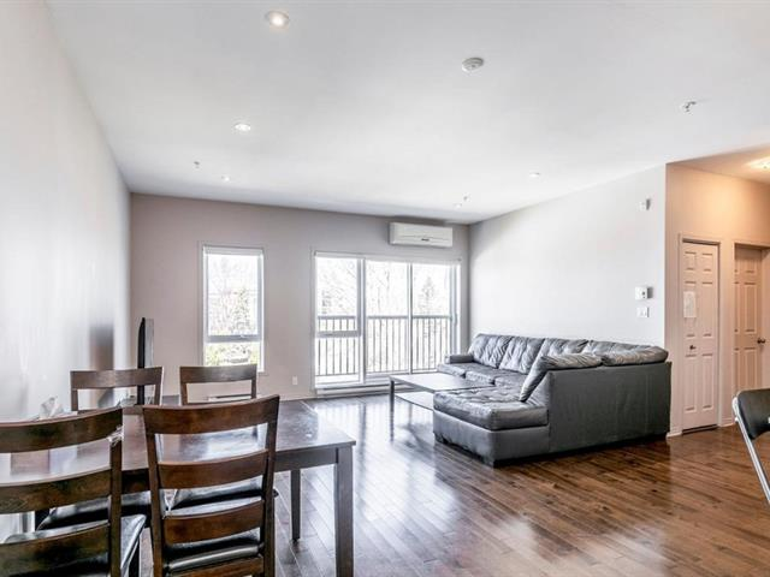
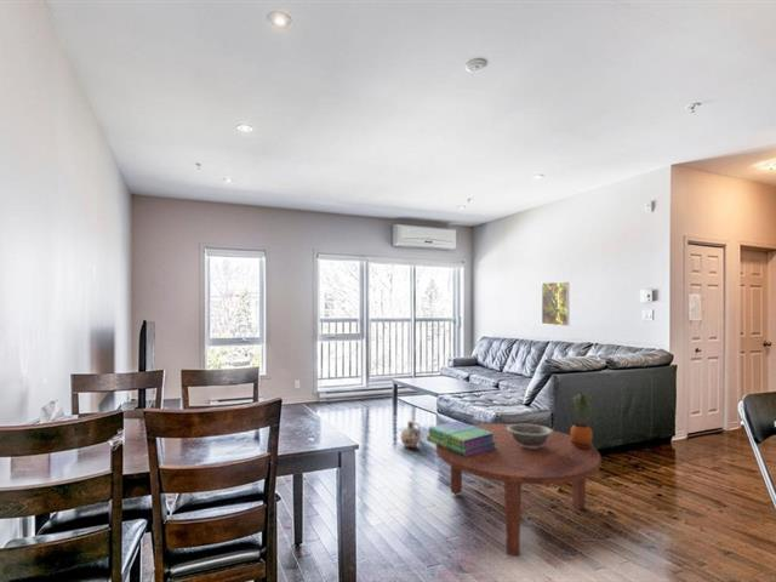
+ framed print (554, 303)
+ potted plant (583, 417)
+ coffee table (514, 480)
+ stack of books (461, 436)
+ decorative bowl (529, 436)
+ ceramic jug (410, 434)
